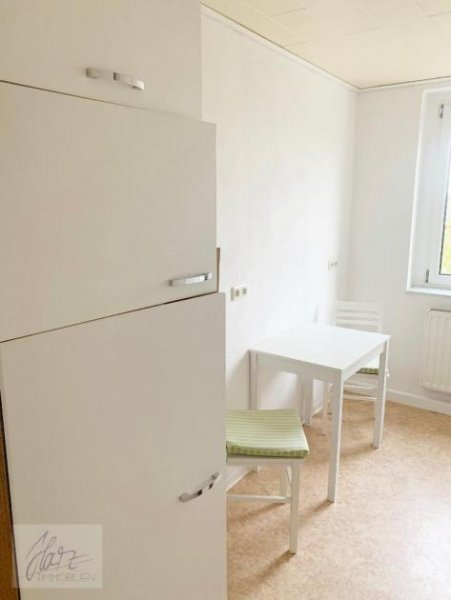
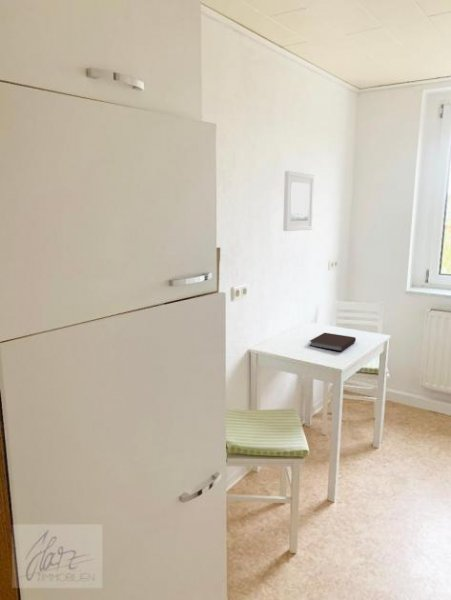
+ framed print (299, 202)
+ notebook (332, 341)
